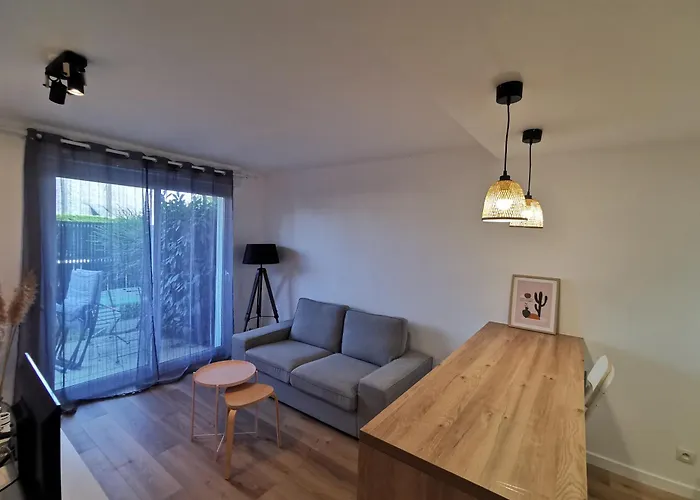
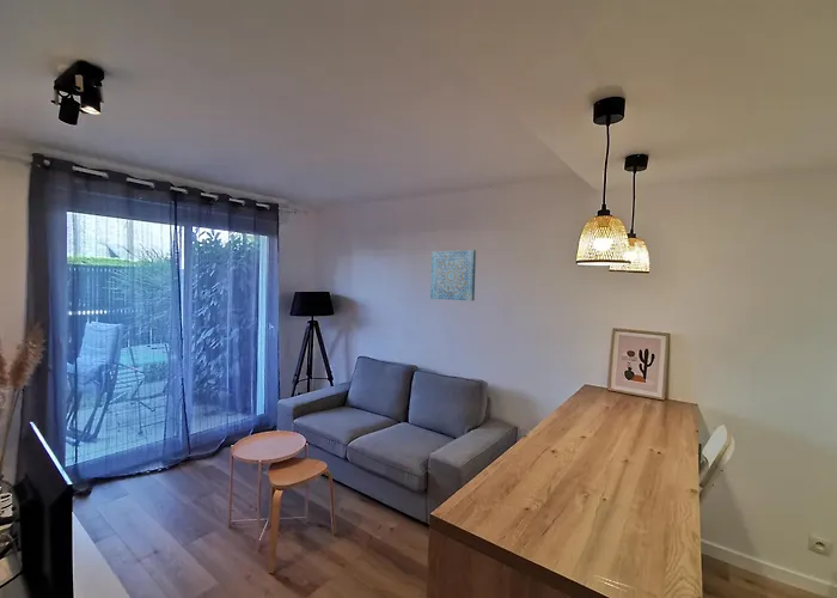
+ wall art (452, 275)
